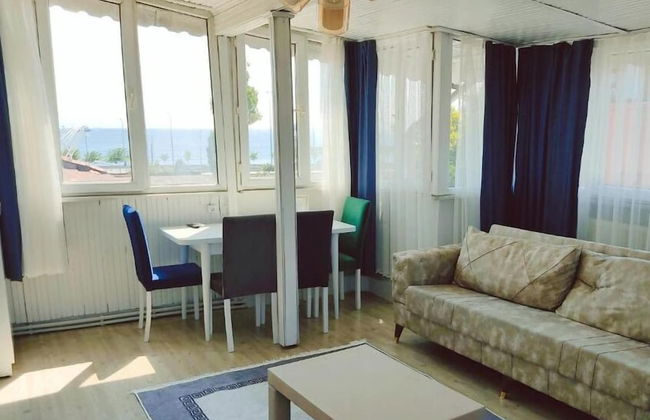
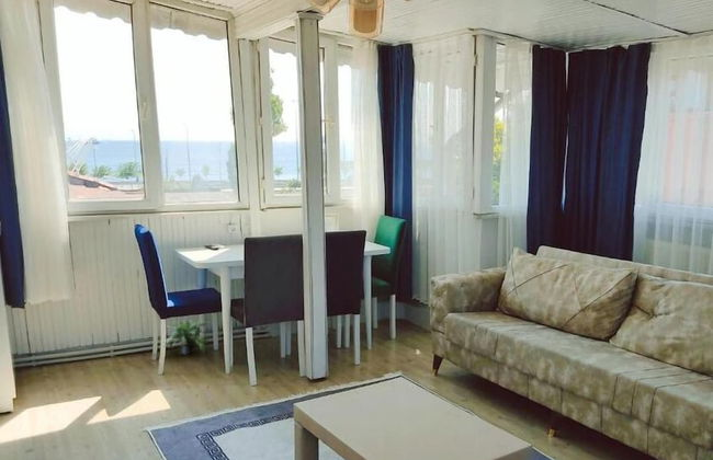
+ potted plant (186, 335)
